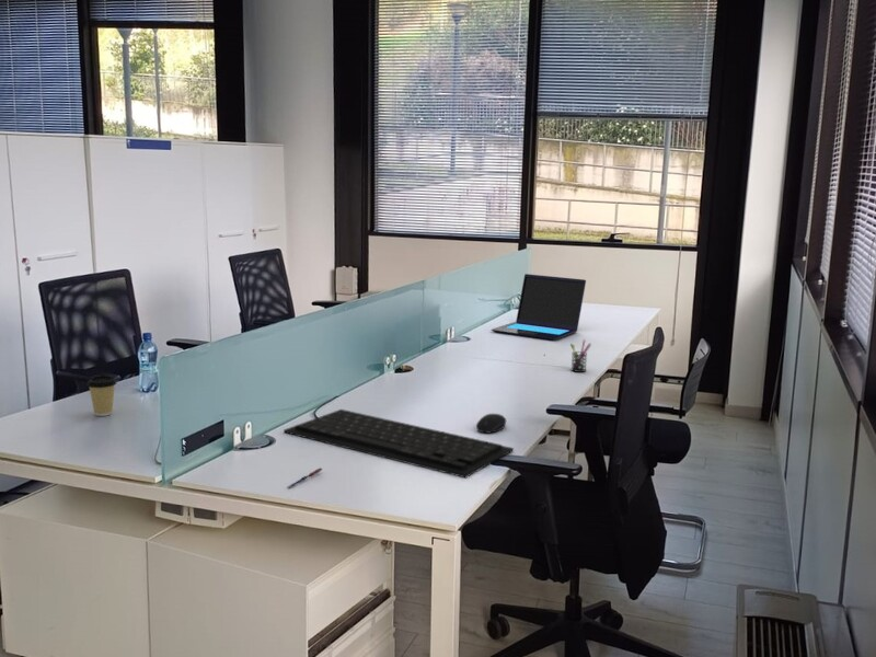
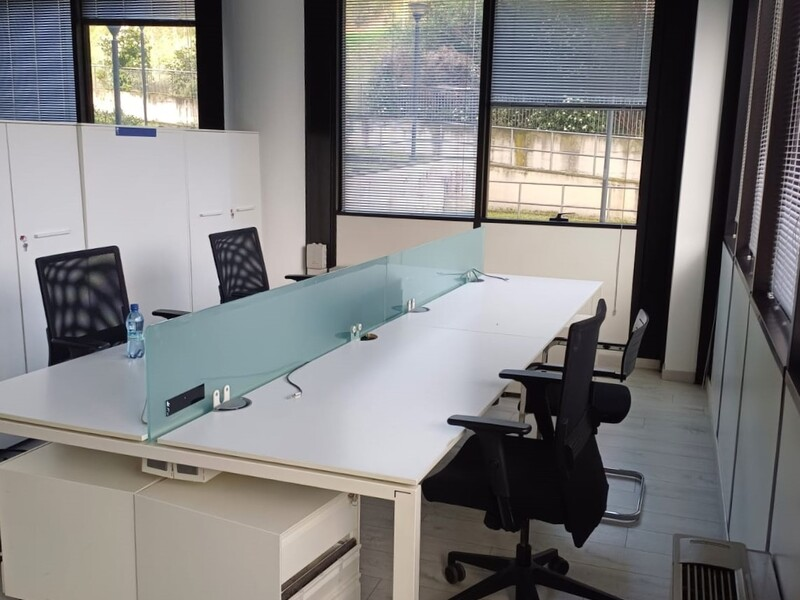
- keyboard (395, 438)
- pen (304, 477)
- coffee cup (102, 395)
- pen holder (578, 355)
- computer mouse (491, 422)
- laptop (539, 306)
